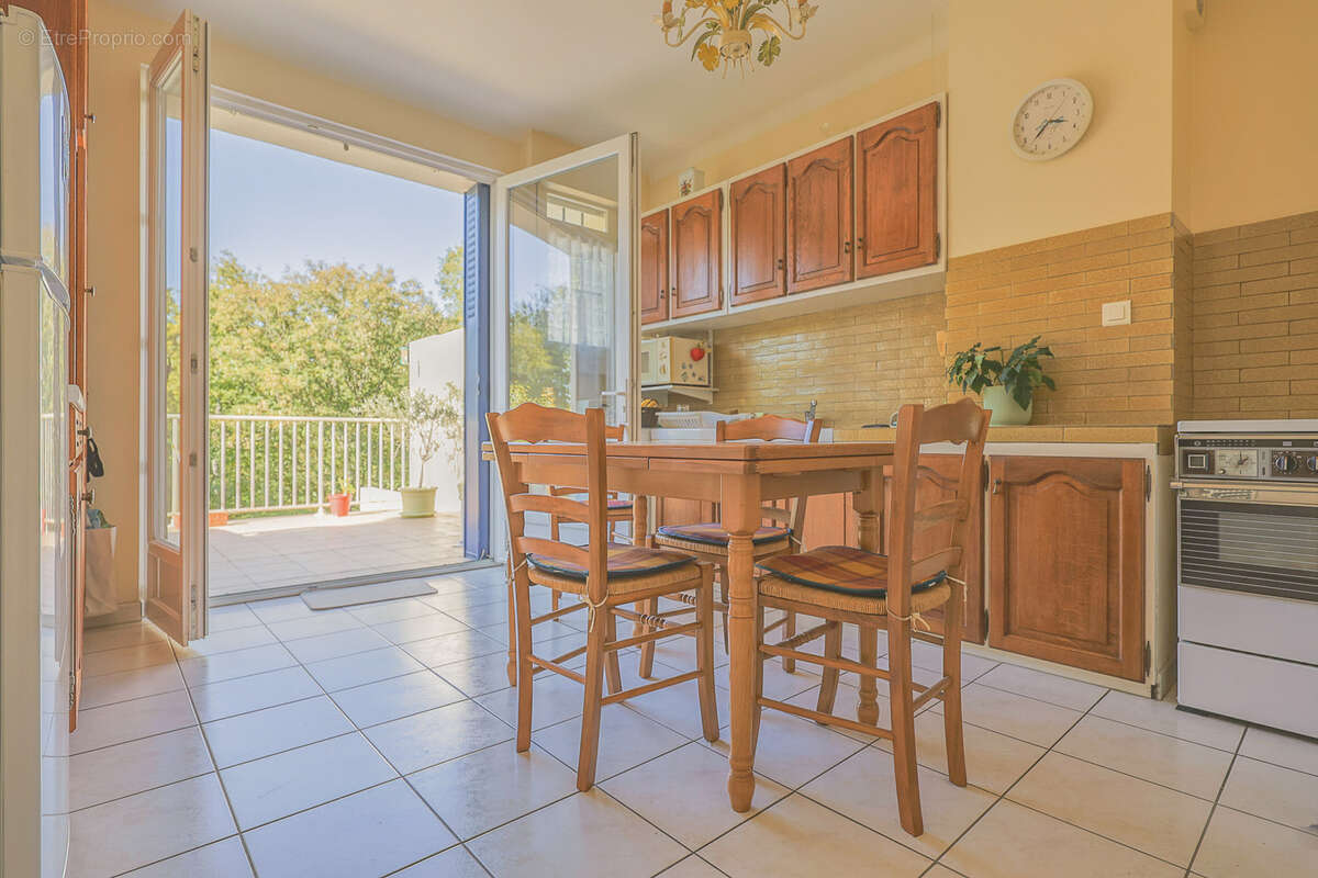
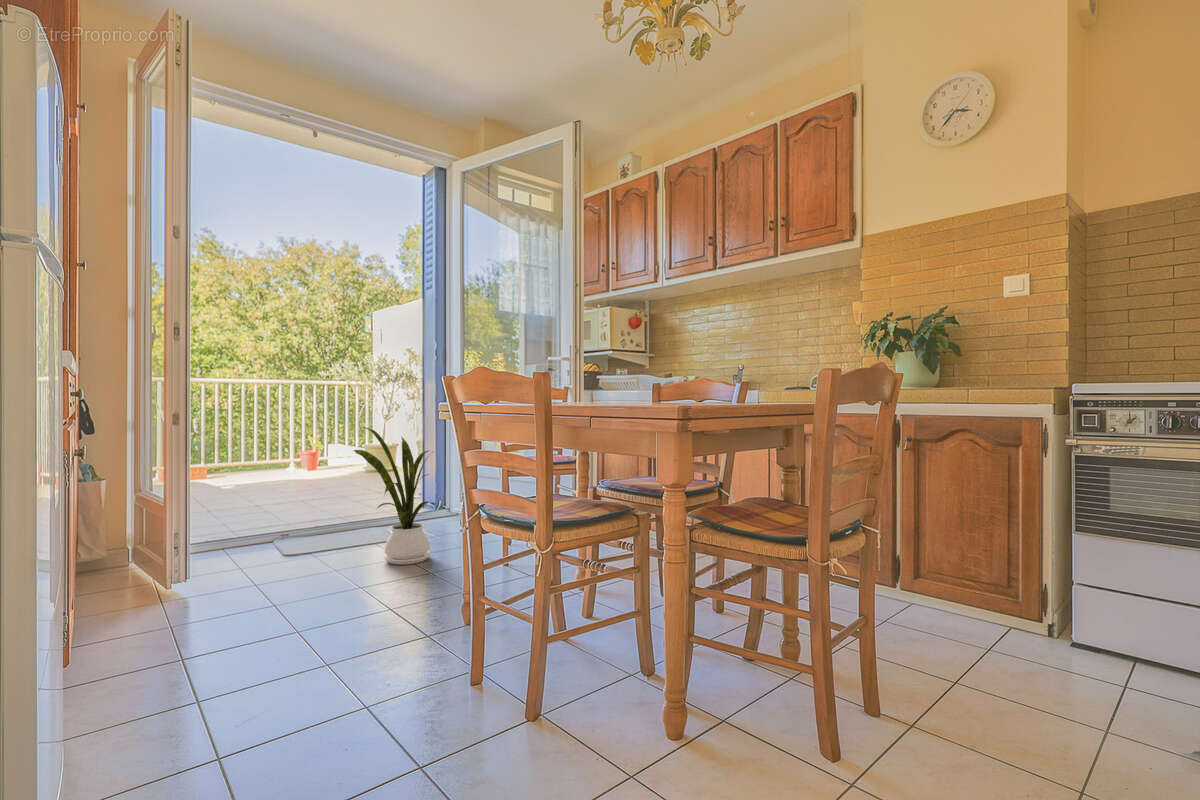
+ house plant (401, 492)
